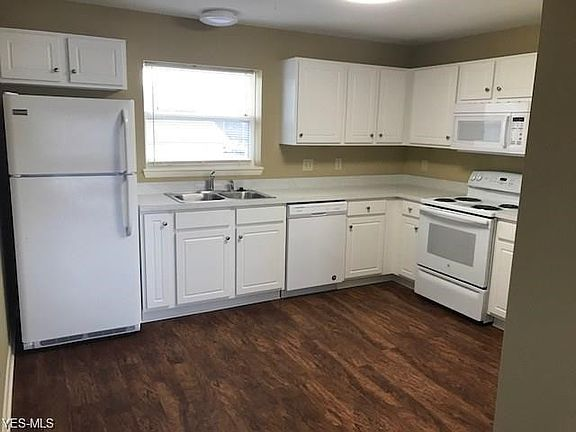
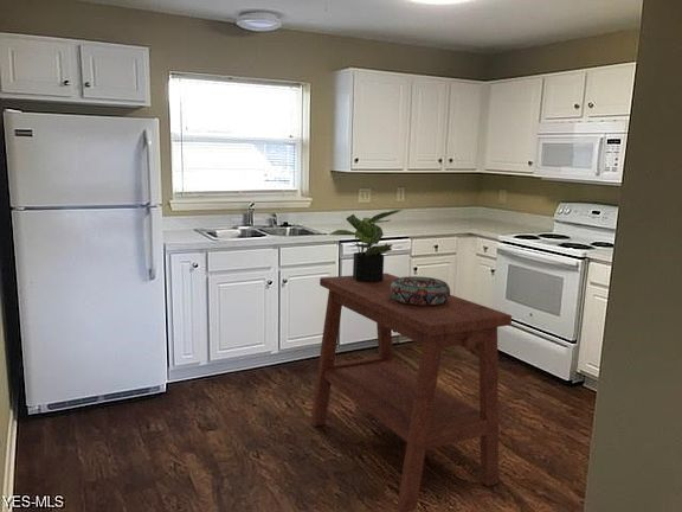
+ side table (399, 373)
+ potted plant (368, 243)
+ decorative bowl (419, 290)
